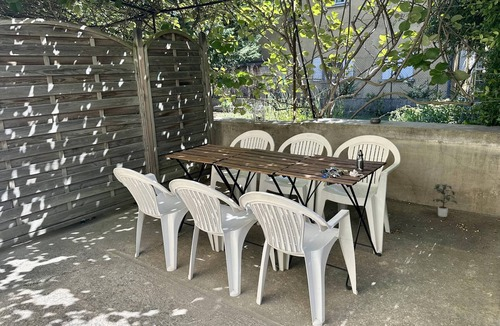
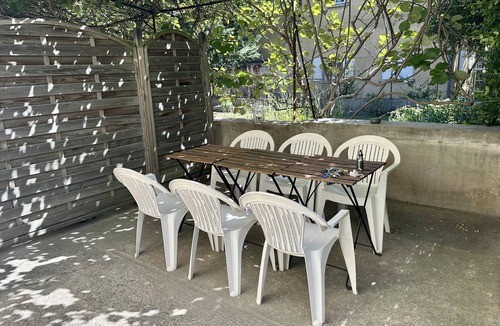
- potted plant (446, 199)
